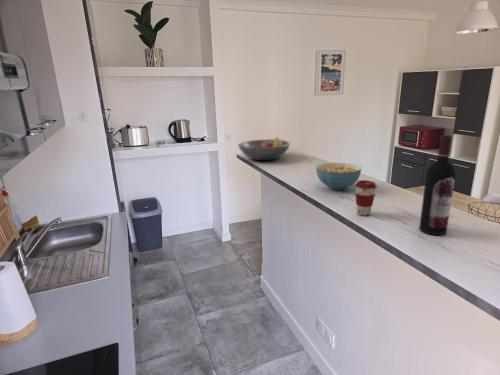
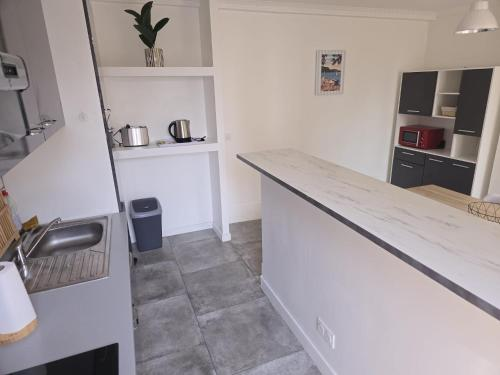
- fruit bowl (264, 148)
- coffee cup (364, 198)
- wine bottle (439, 185)
- cereal bowl (338, 177)
